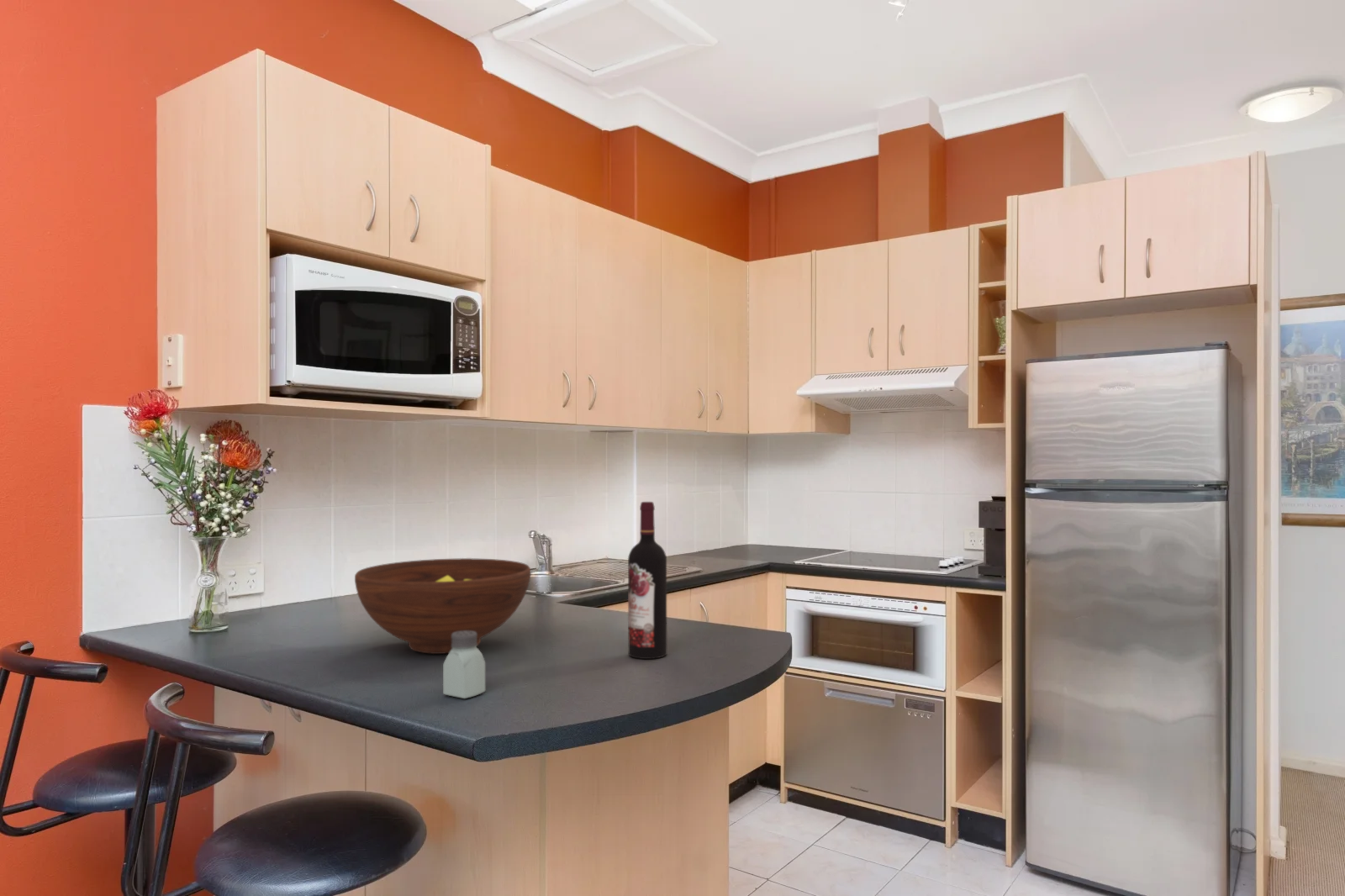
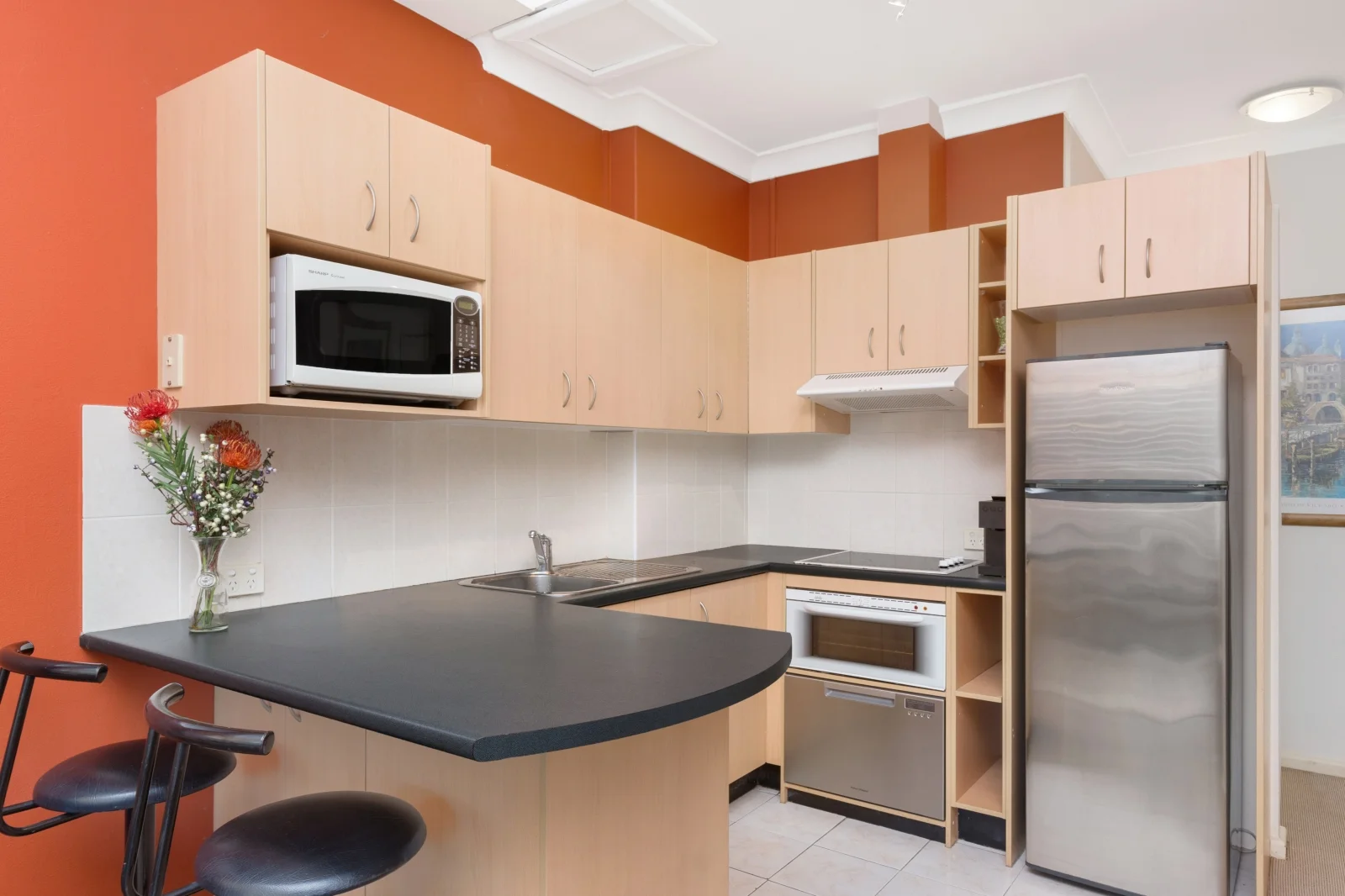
- saltshaker (464, 663)
- wine bottle (647, 577)
- fruit bowl (445, 609)
